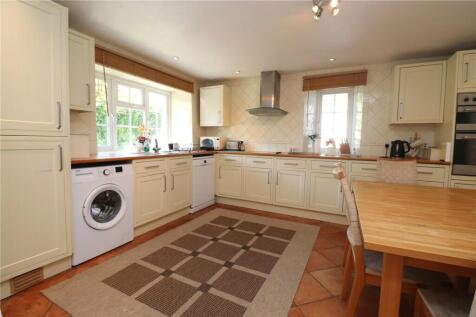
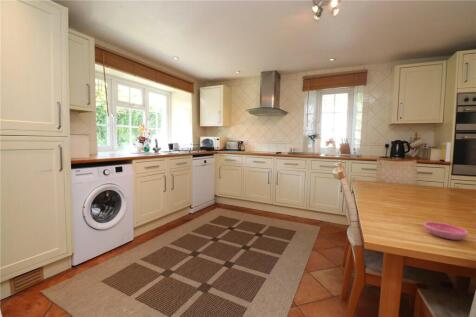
+ saucer (444, 230)
